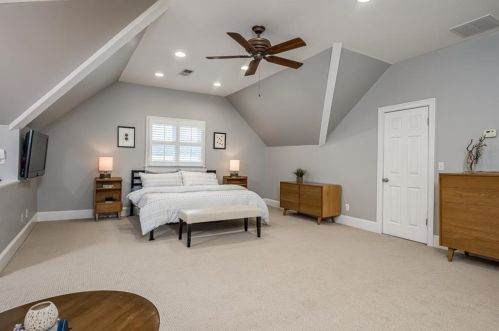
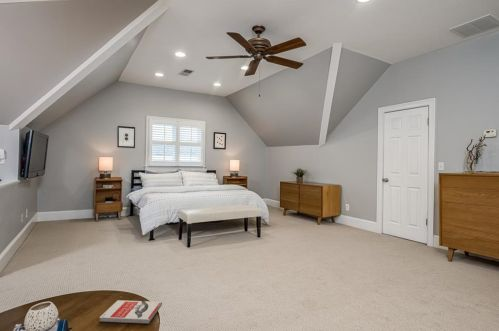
+ book (132, 310)
